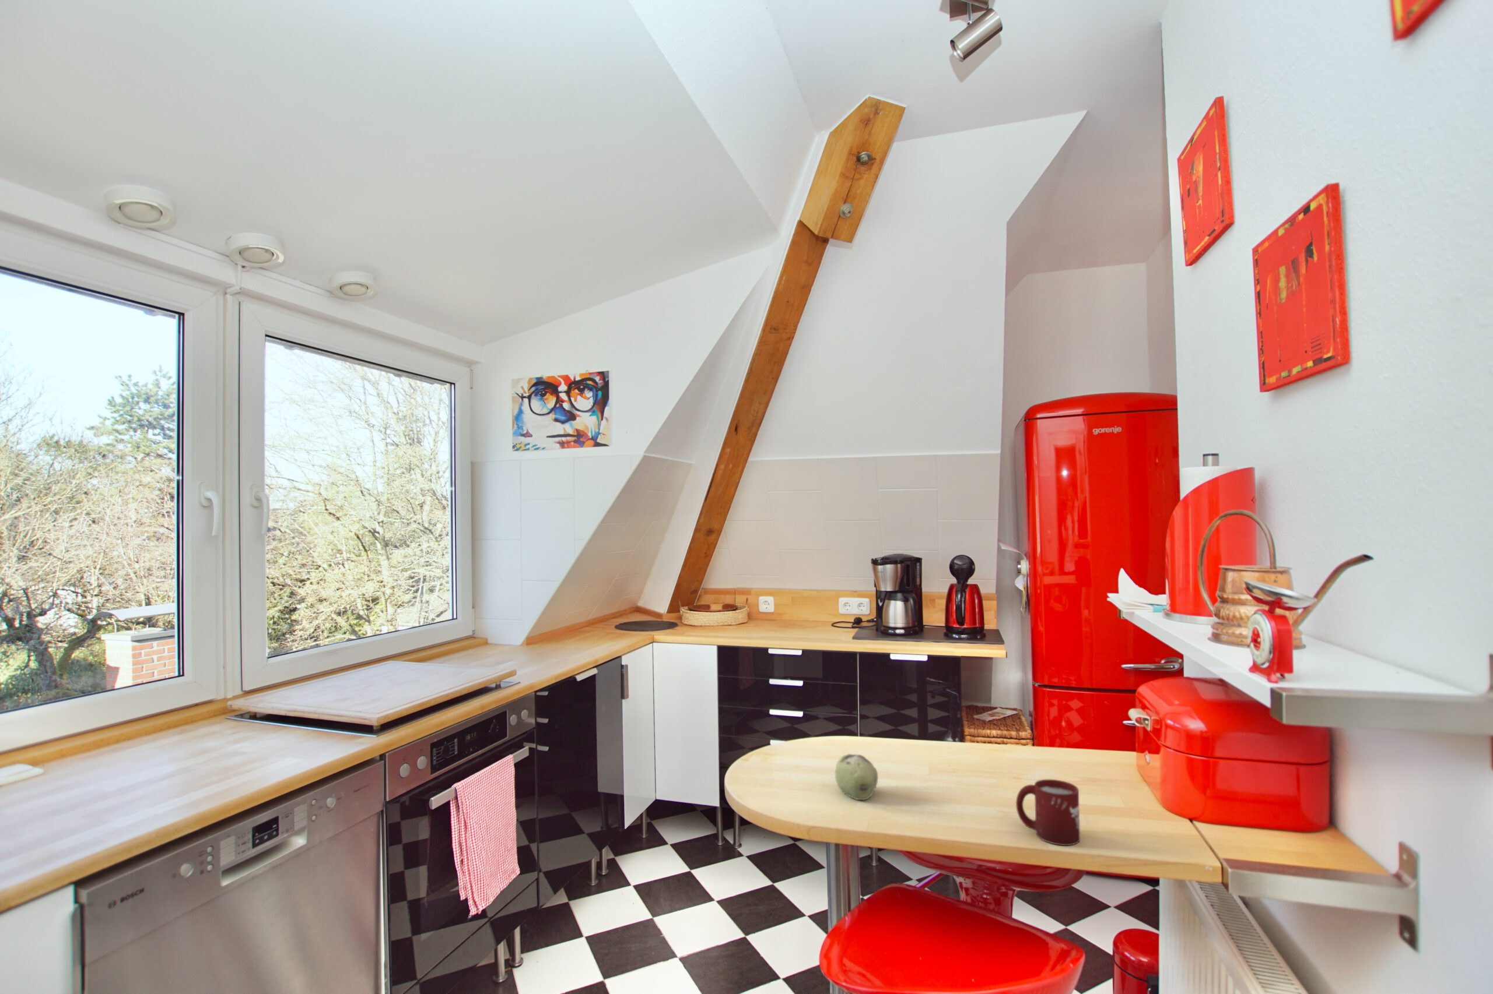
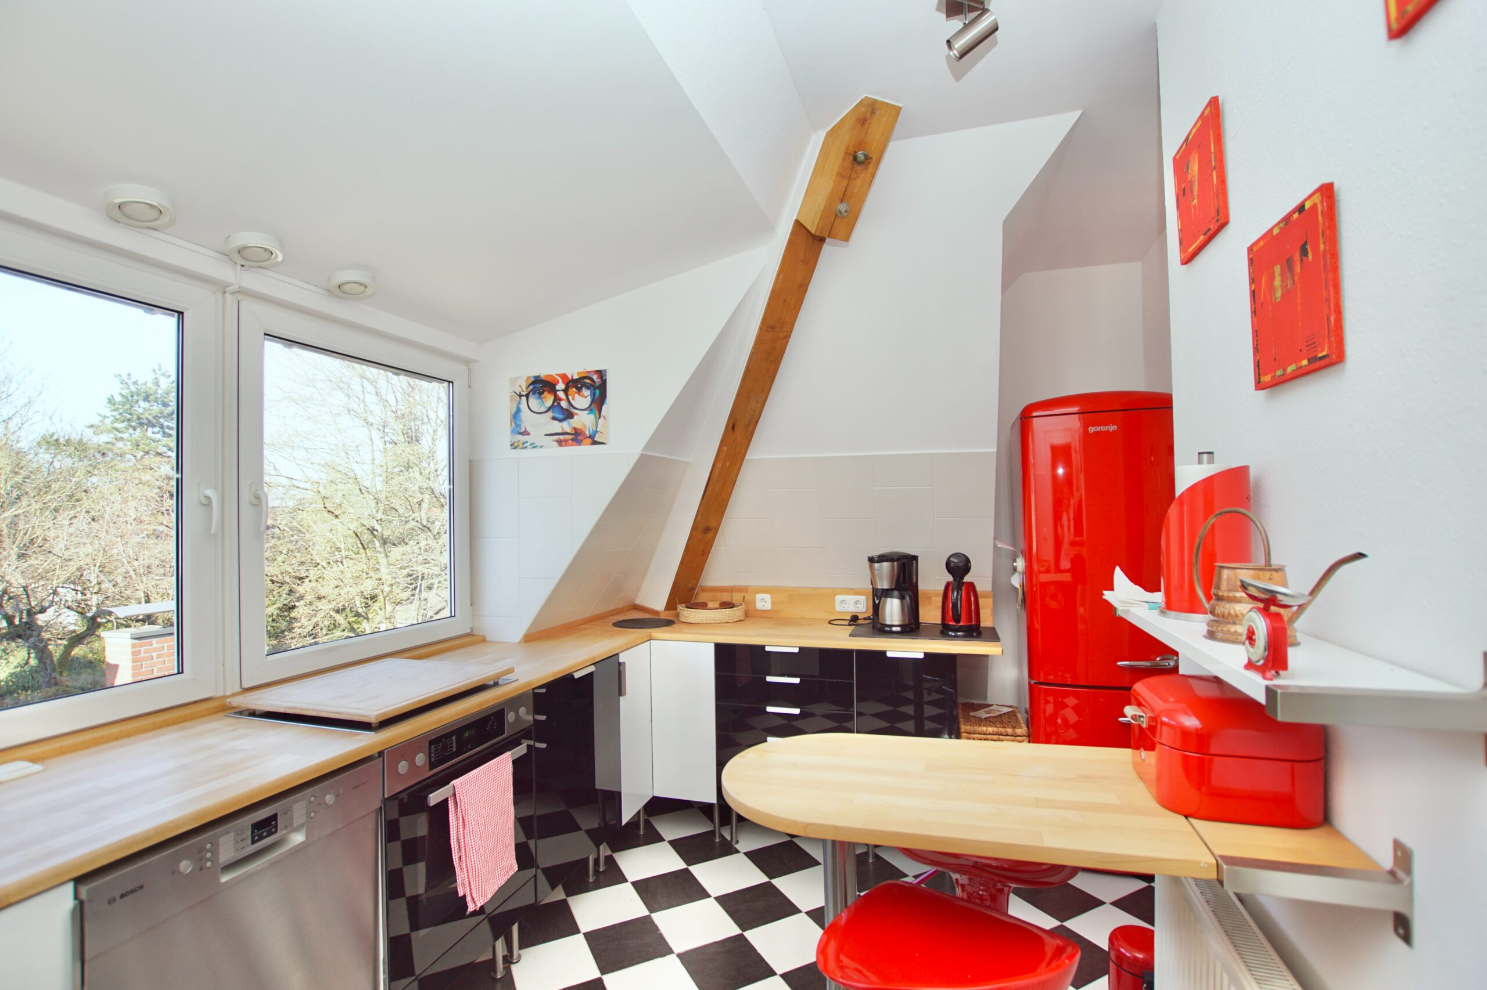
- cup (1047, 810)
- fruit (857, 775)
